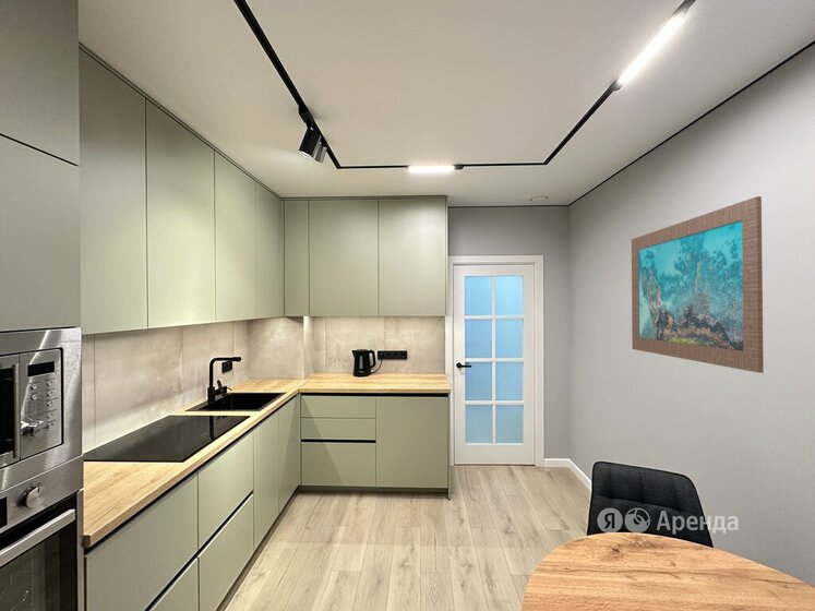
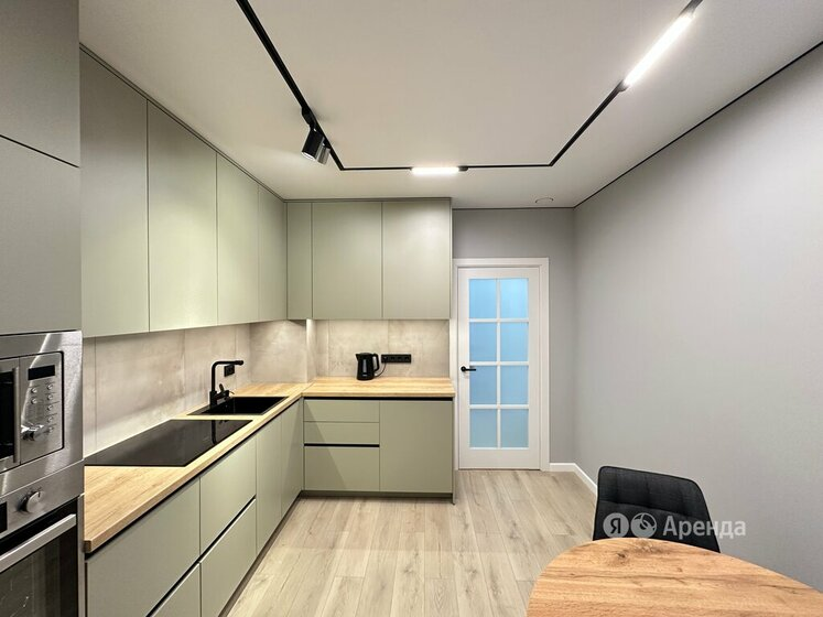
- wall art (682, 290)
